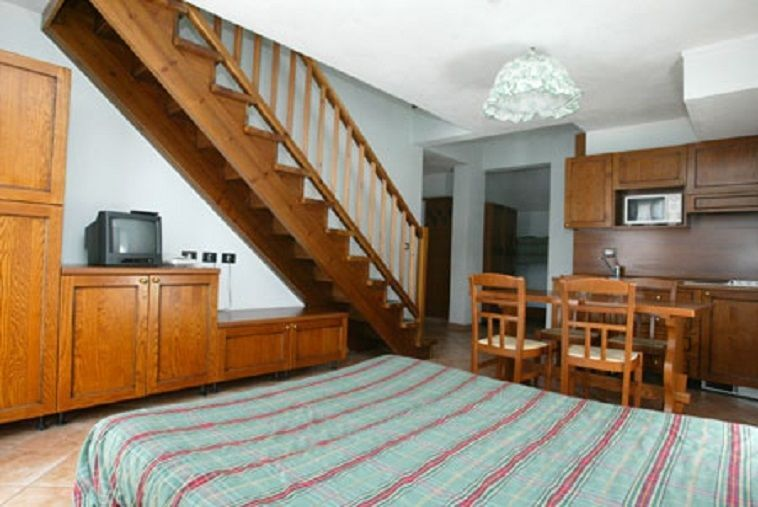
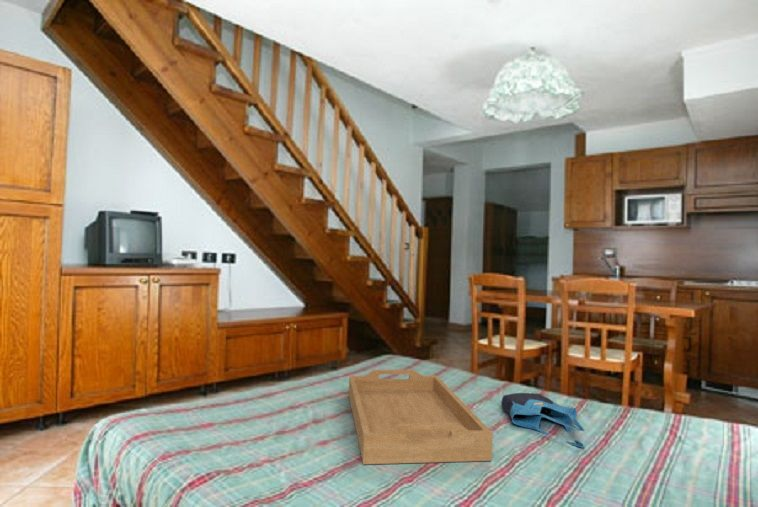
+ tote bag (546, 417)
+ serving tray (407, 407)
